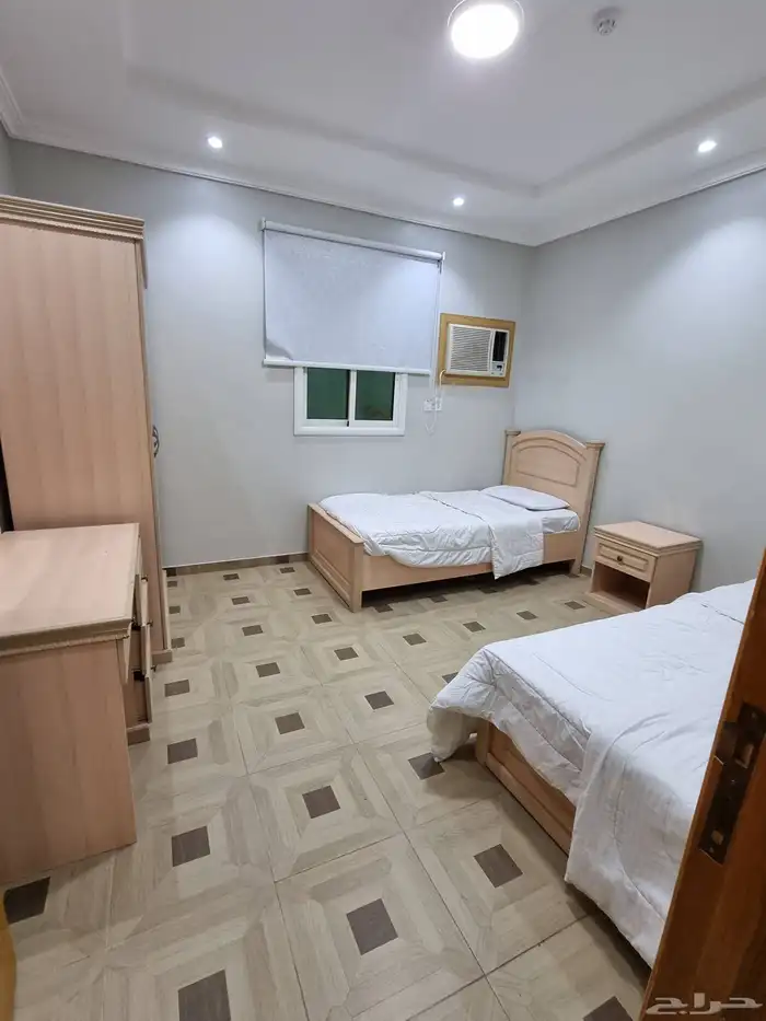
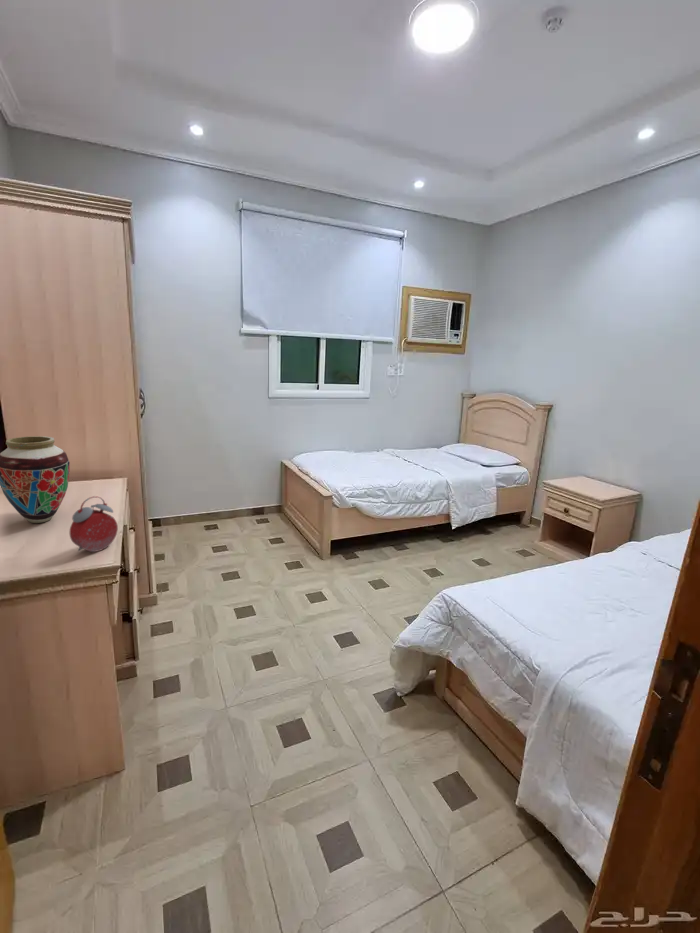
+ alarm clock (94, 523)
+ vase (35, 480)
